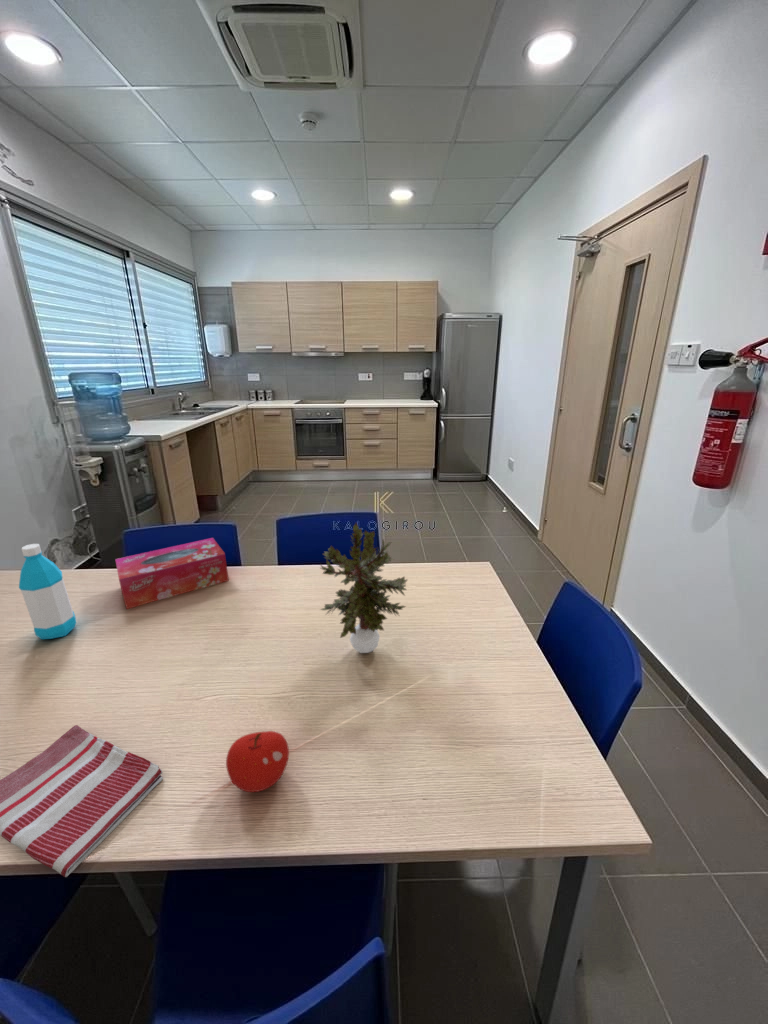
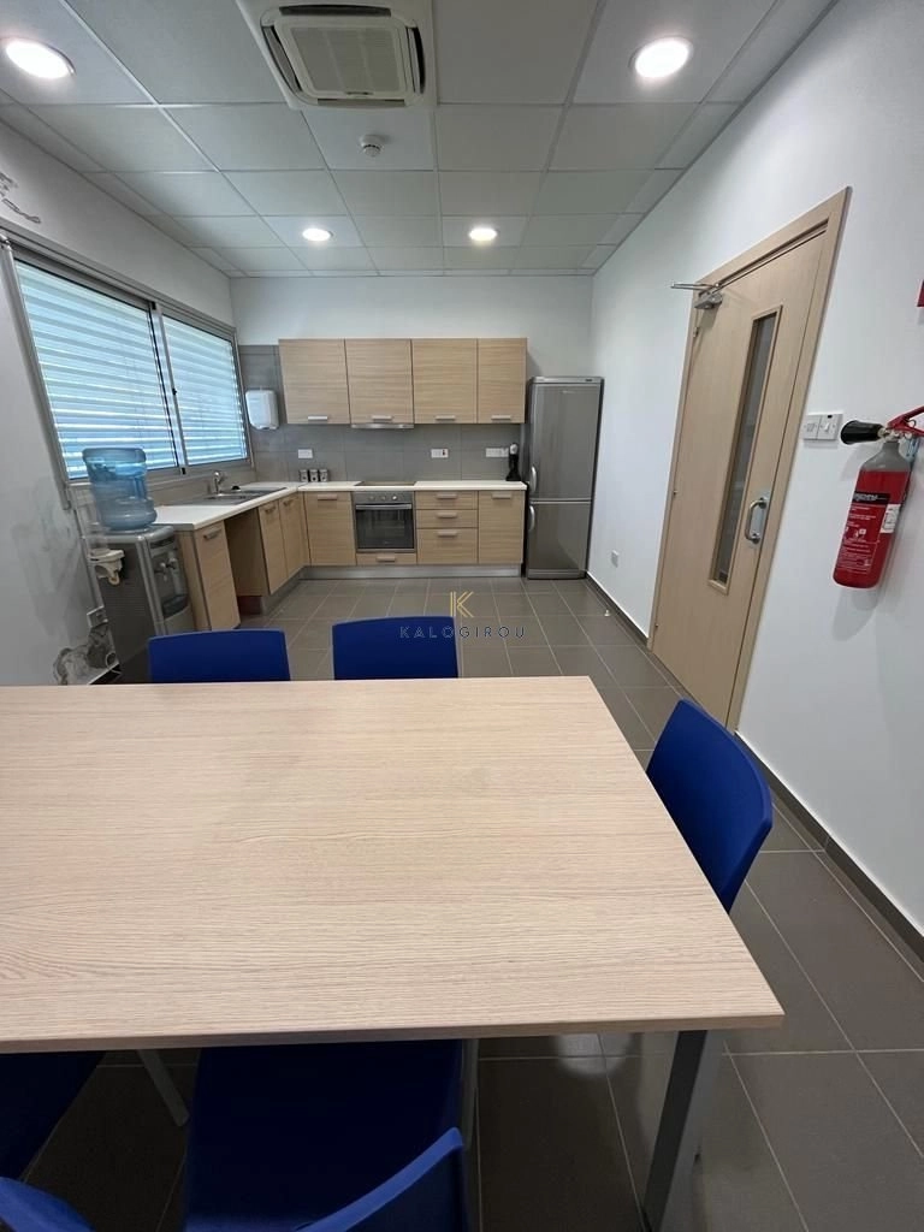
- dish towel (70, 789)
- fruit (258, 756)
- water bottle (44, 591)
- potted plant (362, 595)
- tissue box (173, 570)
